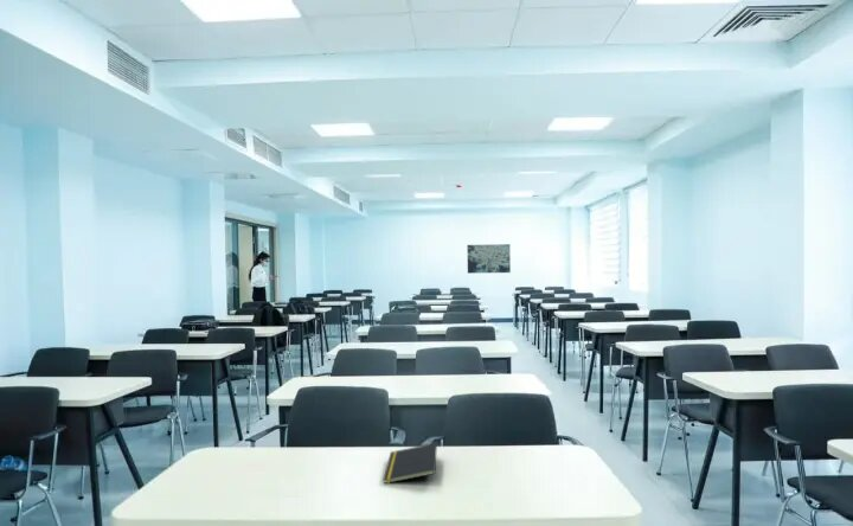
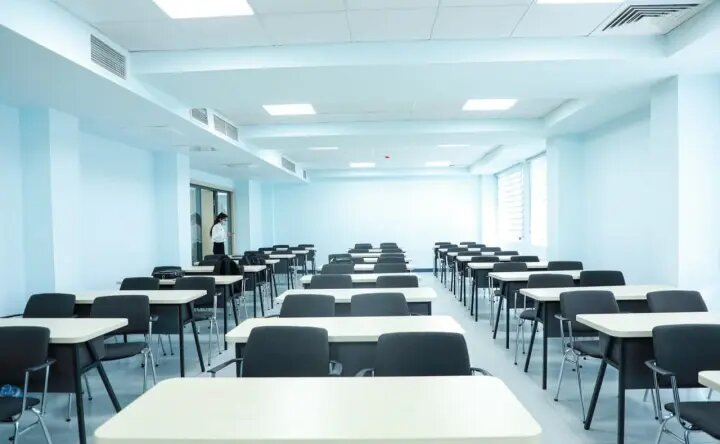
- wall art (488, 258)
- notepad (411, 462)
